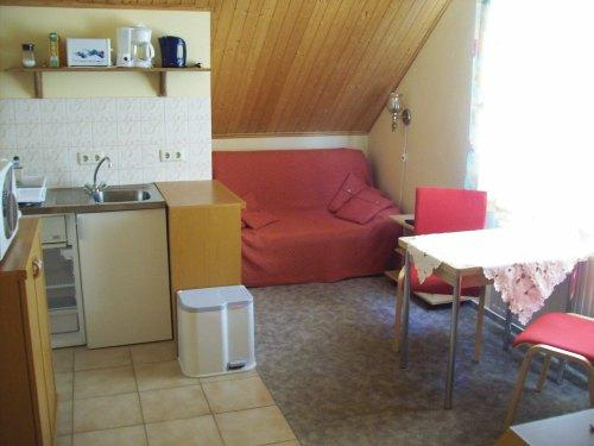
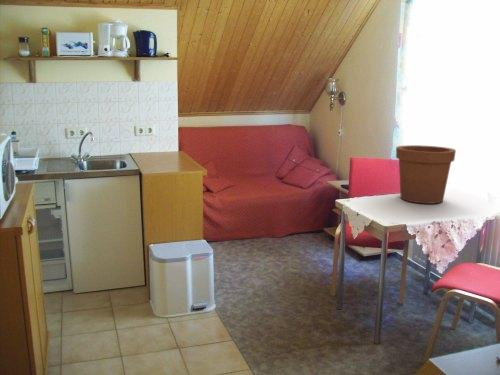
+ flower pot (423, 174)
